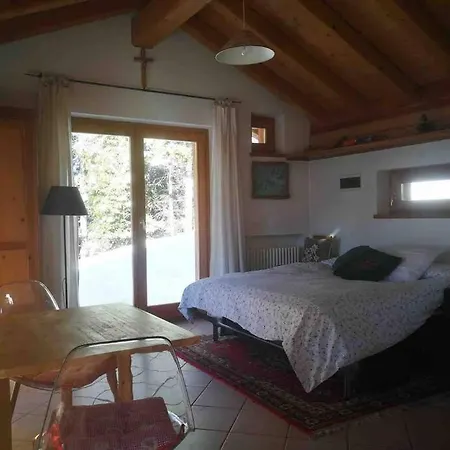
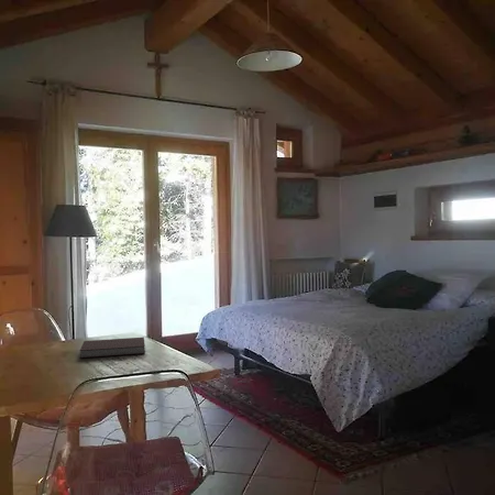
+ notebook (113, 346)
